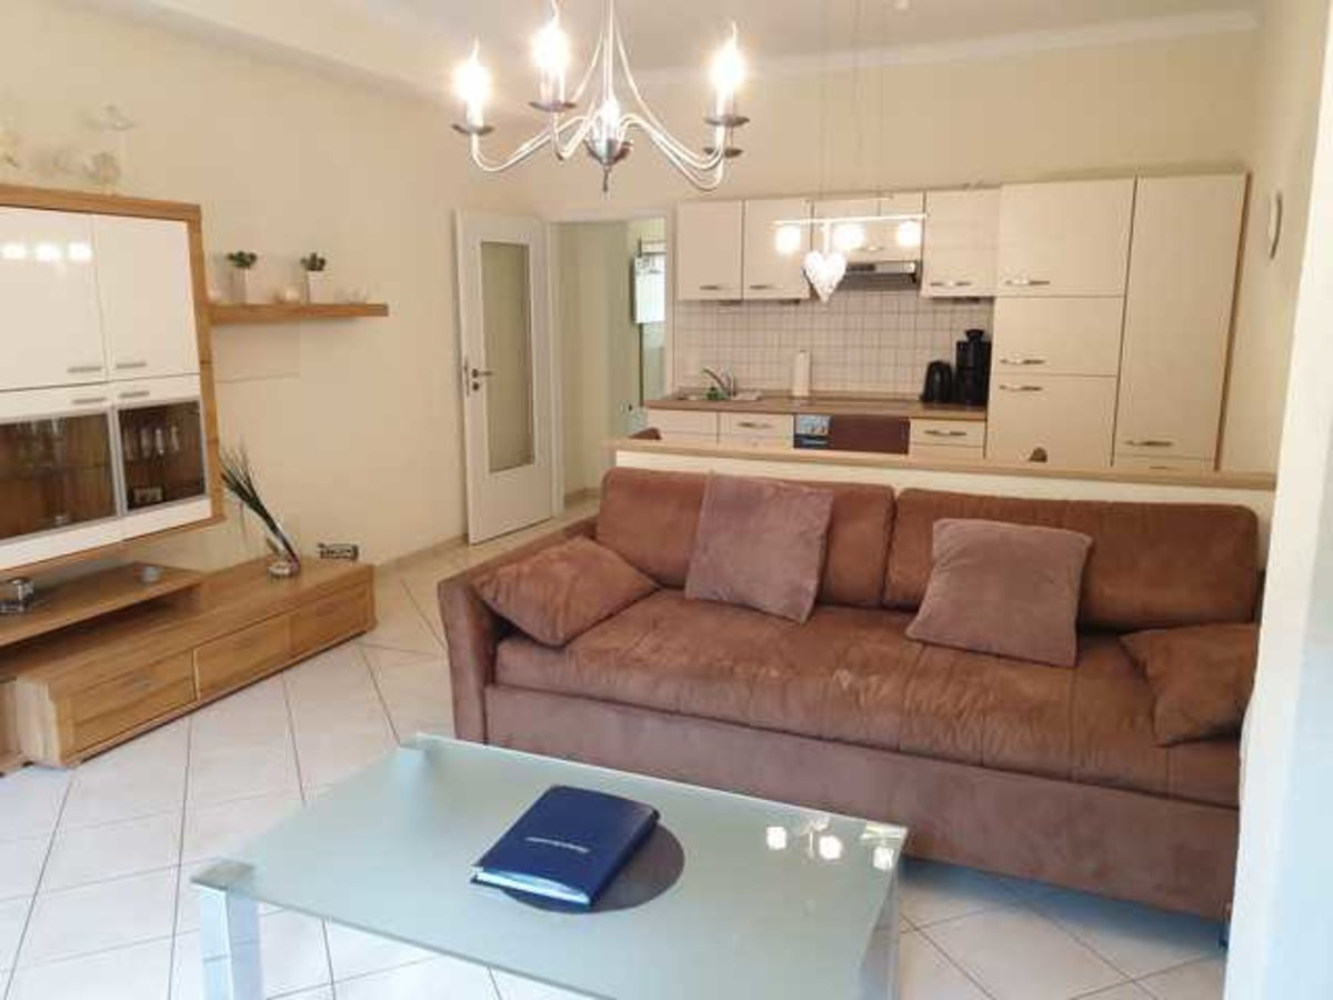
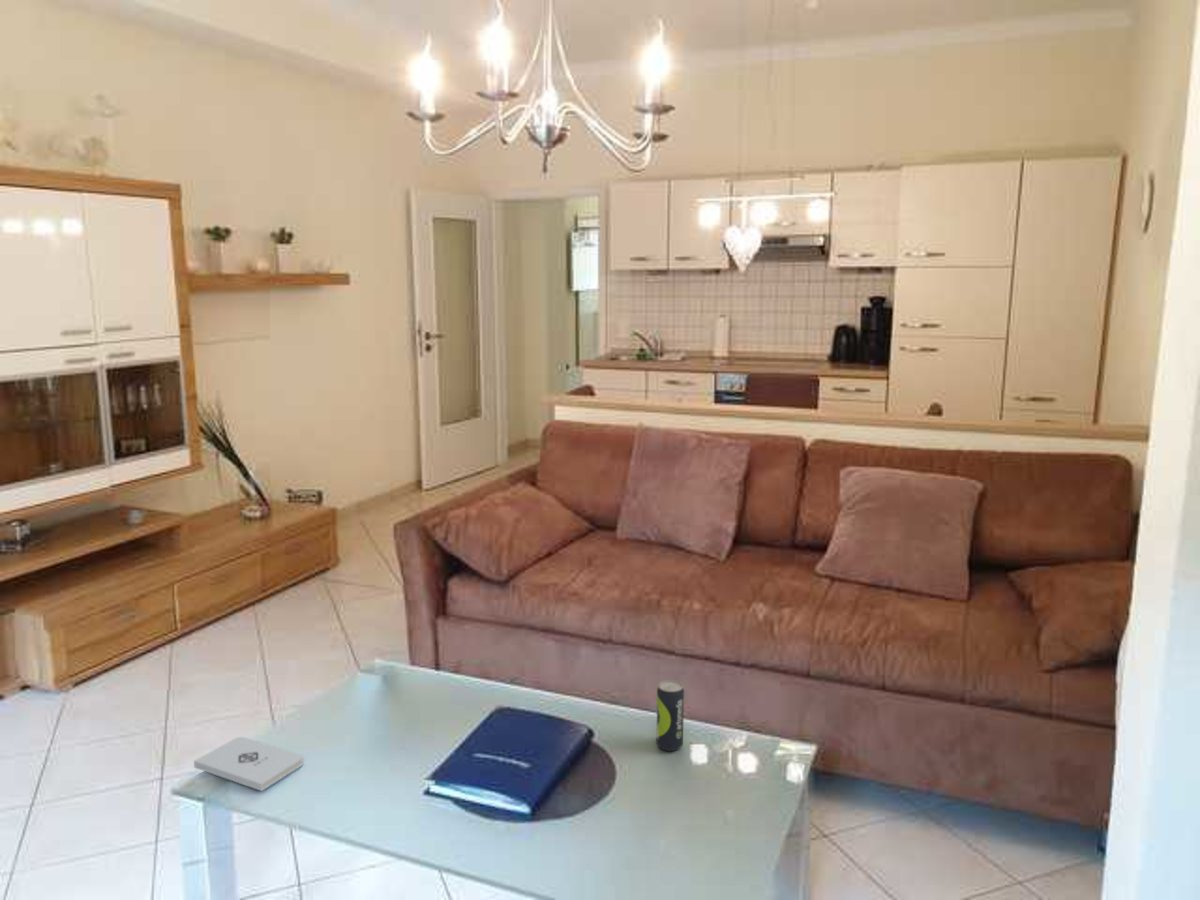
+ notepad (250, 762)
+ beverage can (670, 715)
